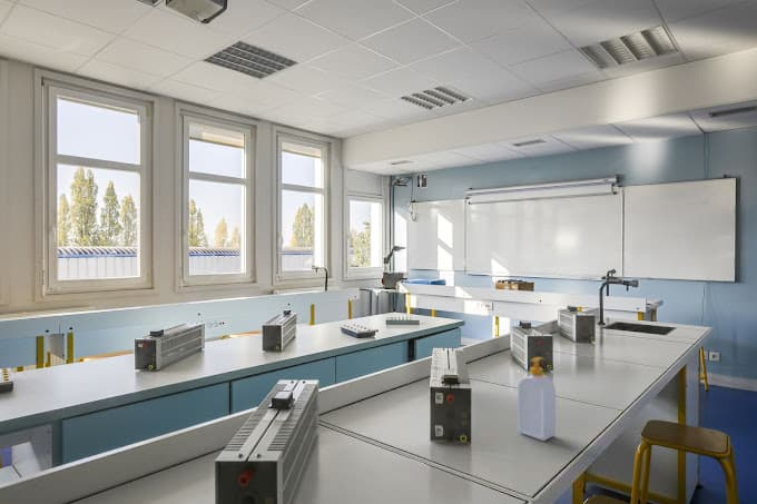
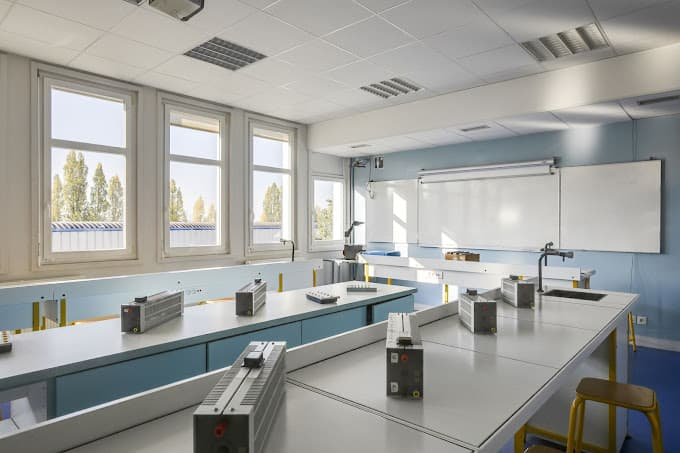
- soap bottle (537, 395)
